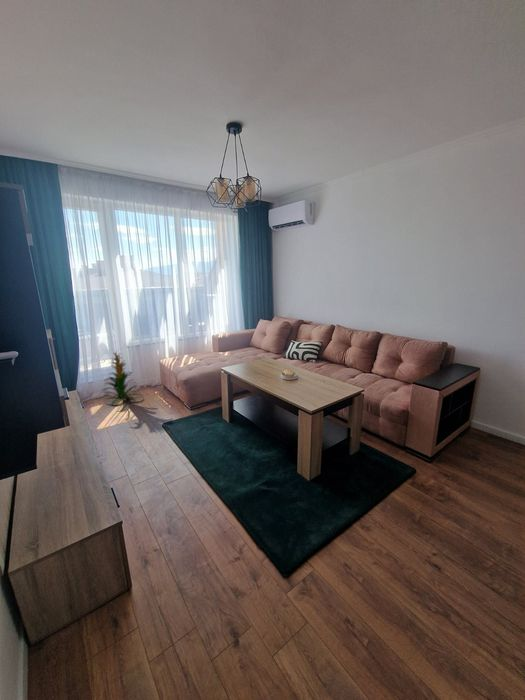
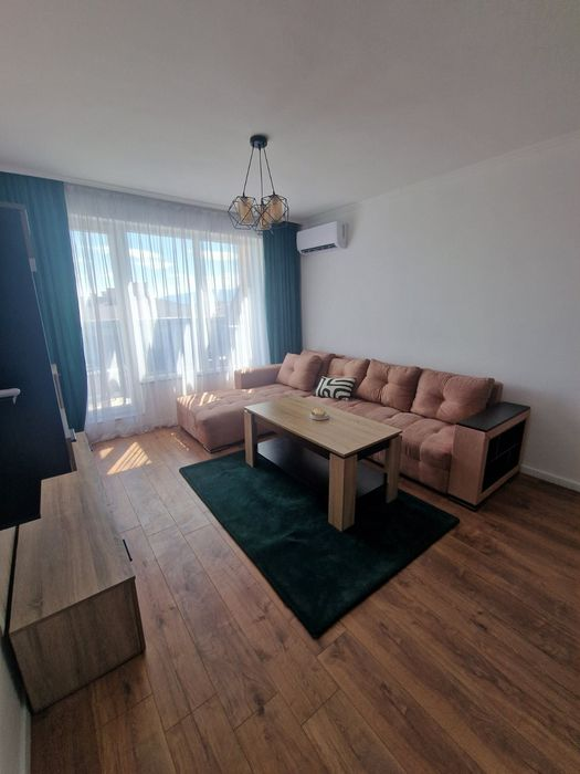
- indoor plant (119, 374)
